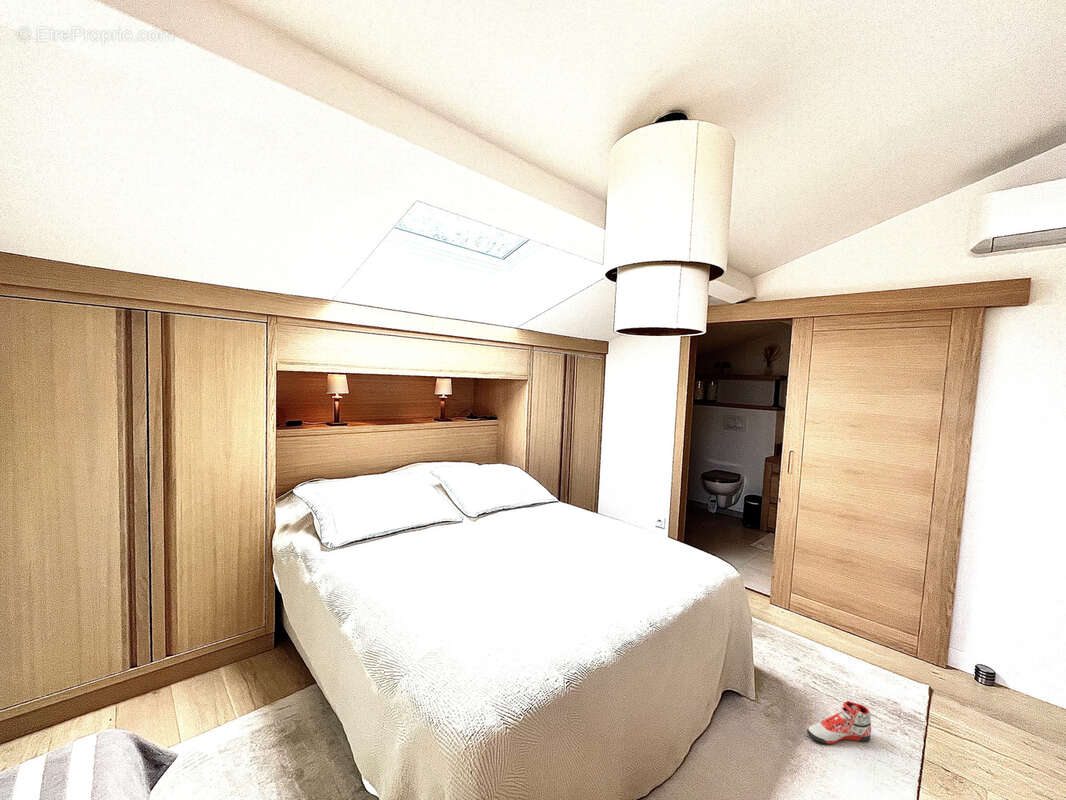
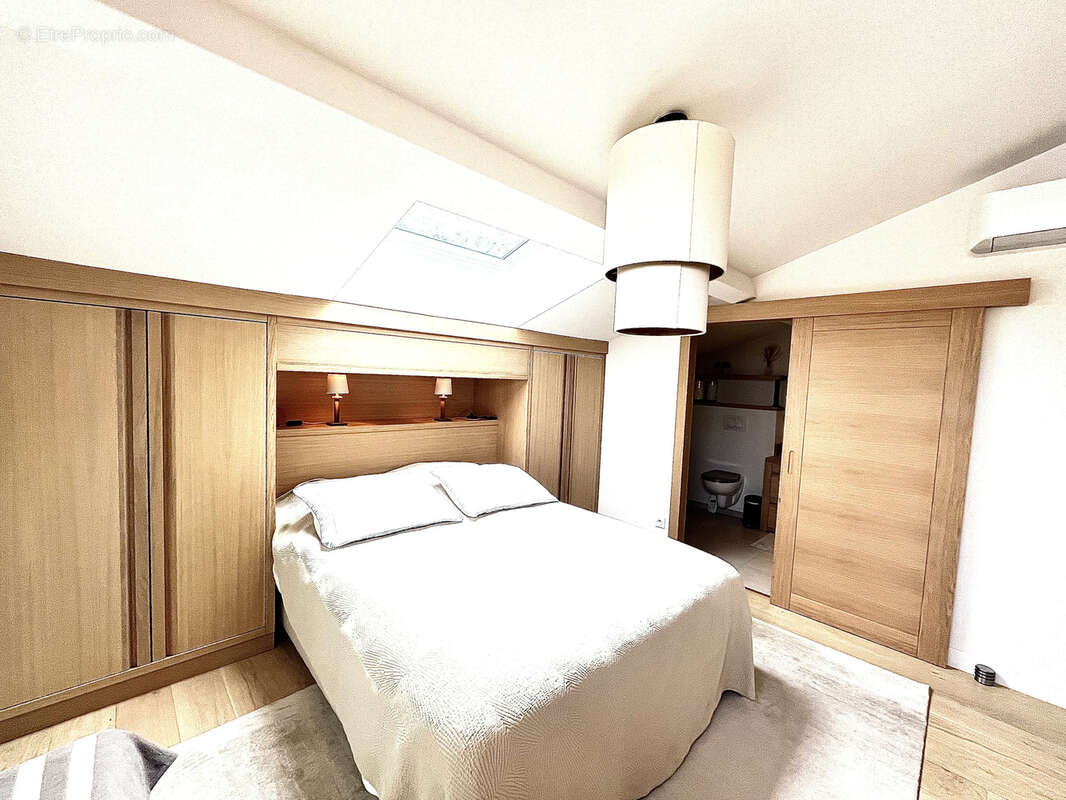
- sneaker (838, 720)
